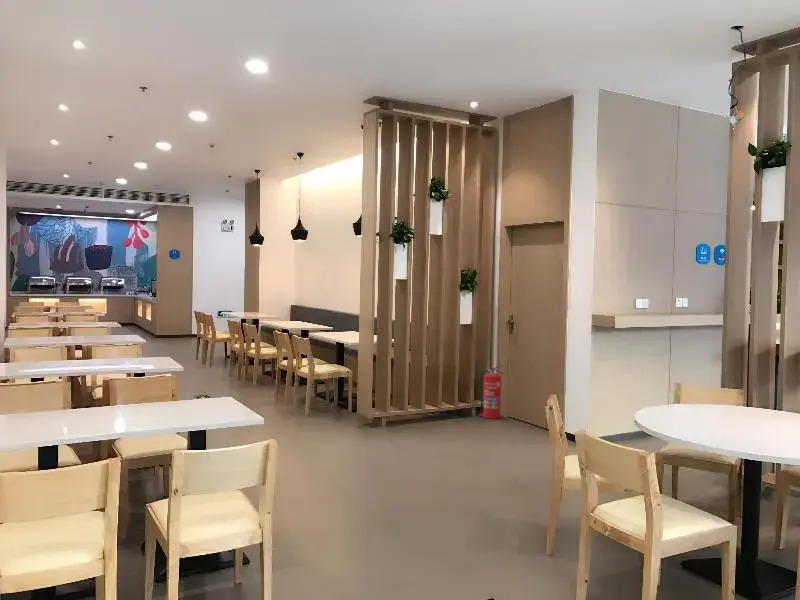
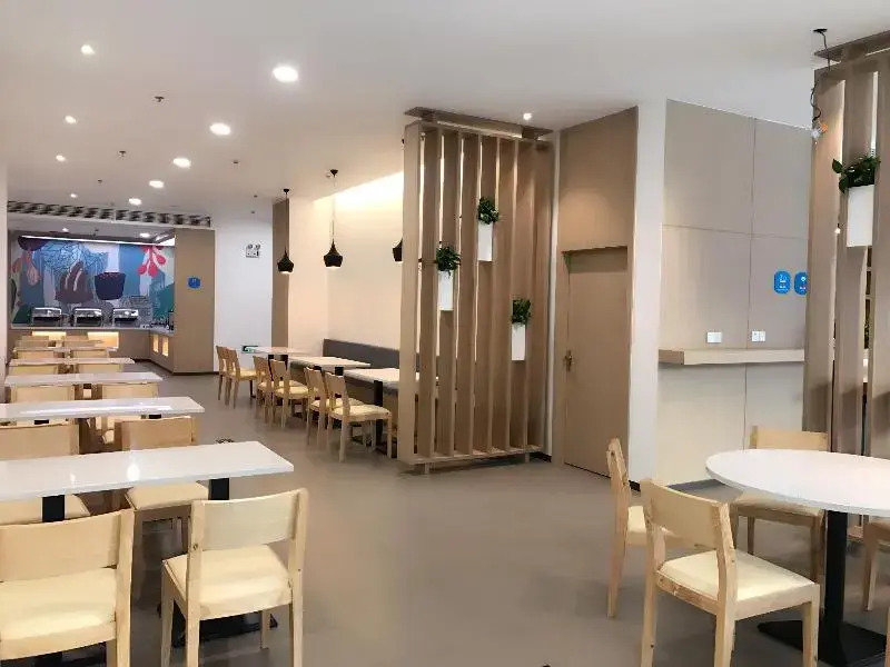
- fire extinguisher (491, 391)
